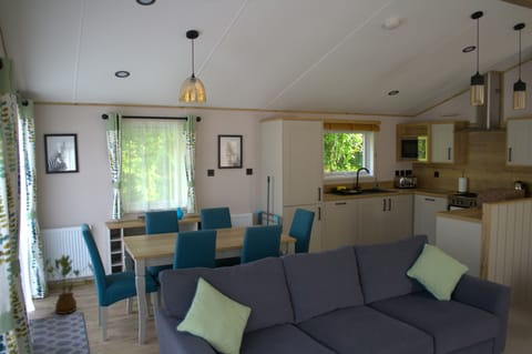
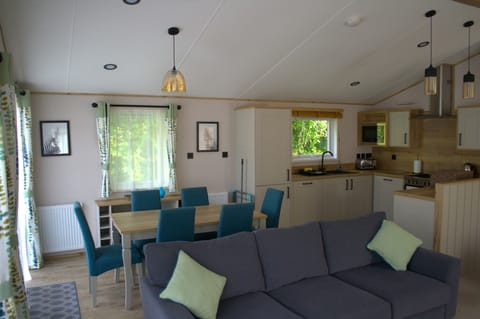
- house plant (66, 283)
